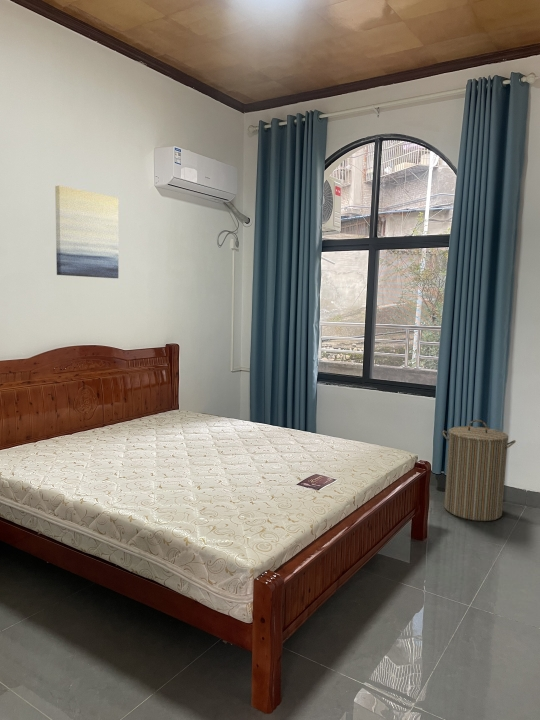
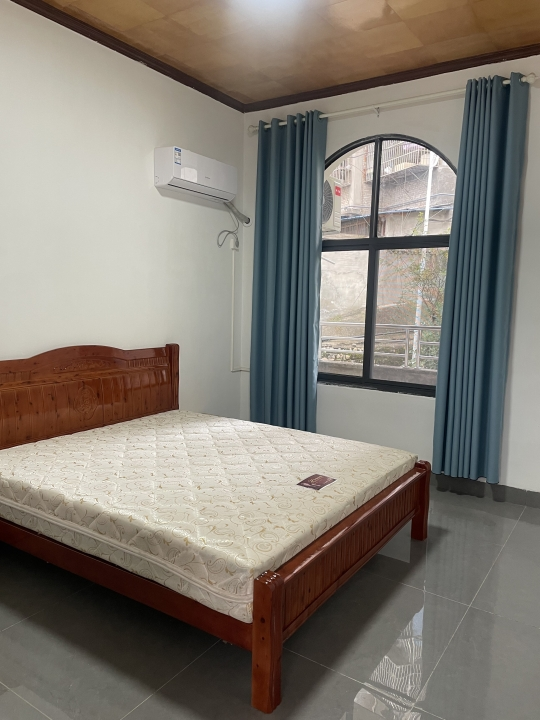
- wall art (88, 234)
- laundry hamper (475, 465)
